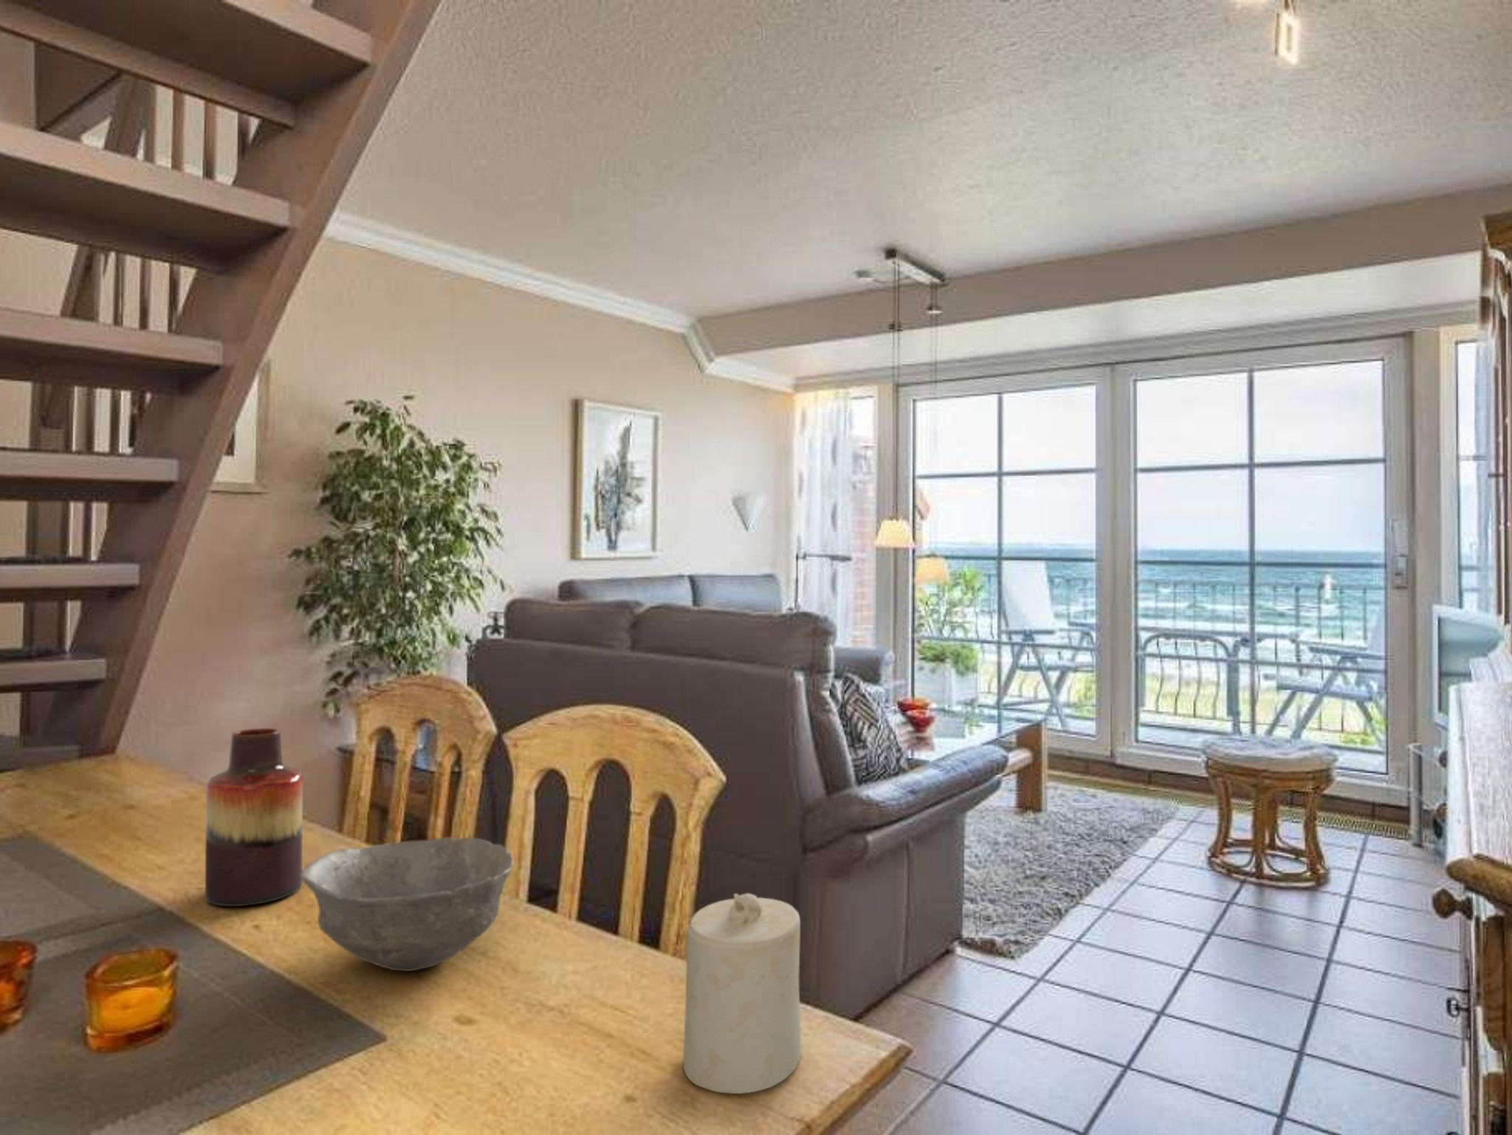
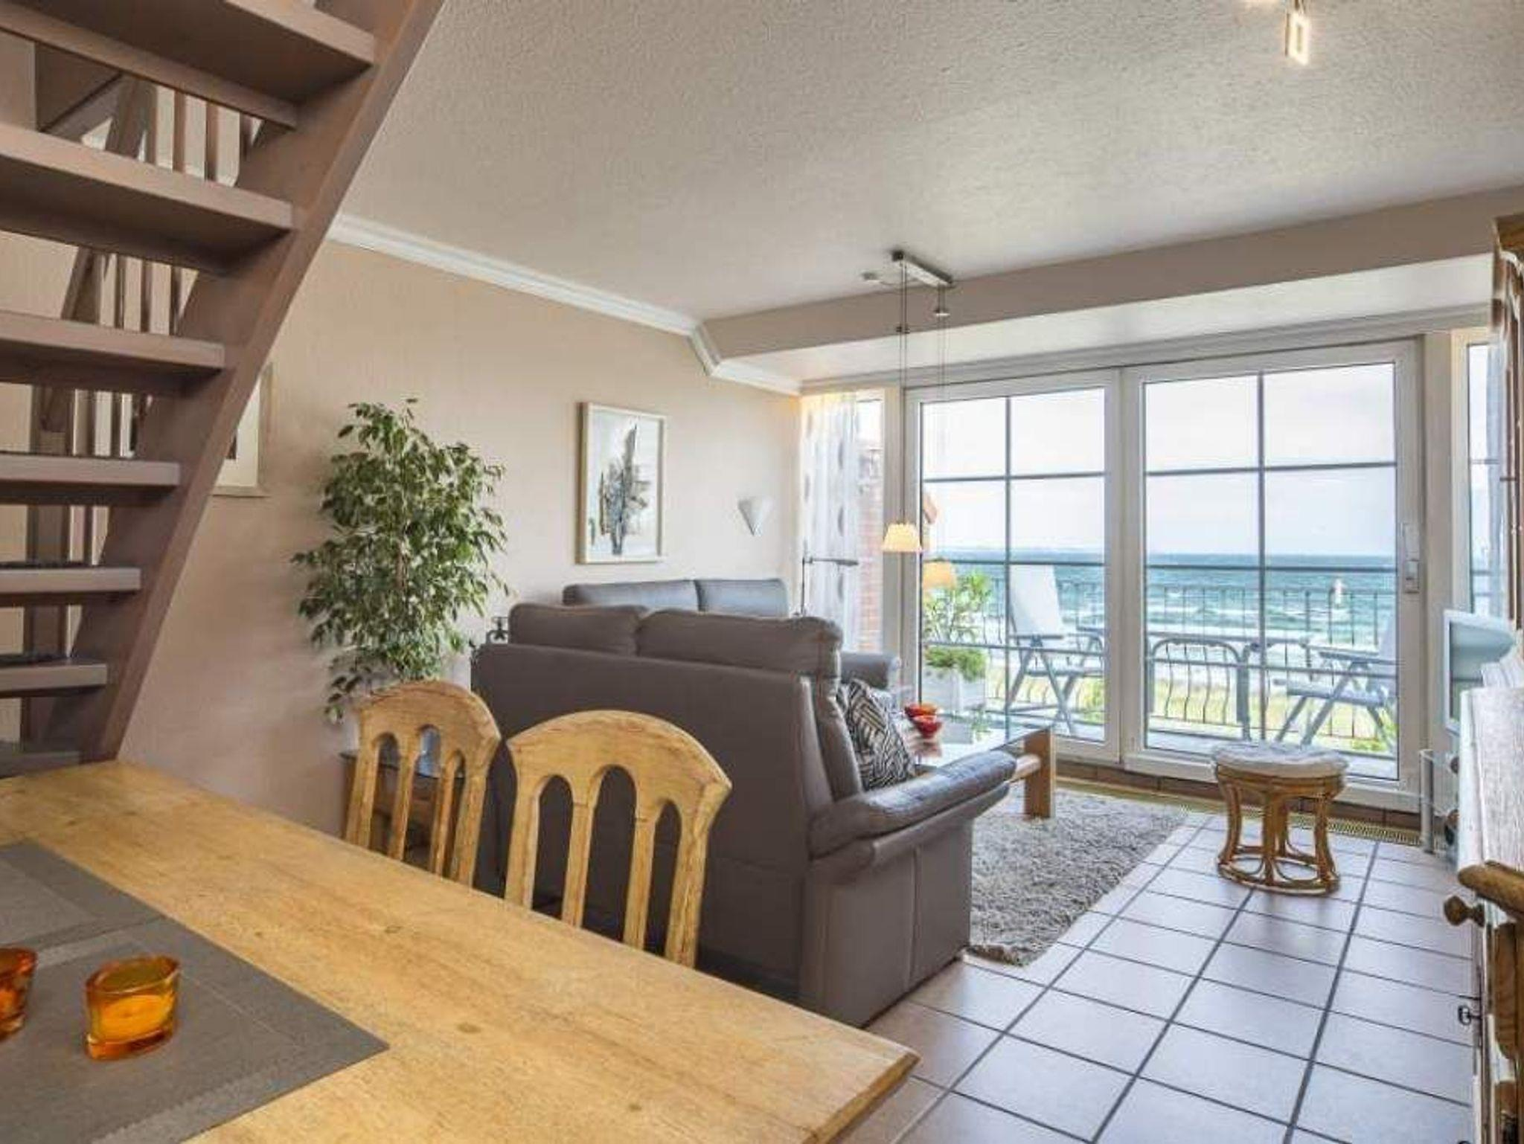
- candle (744, 973)
- bowl (410, 908)
- vase (255, 811)
